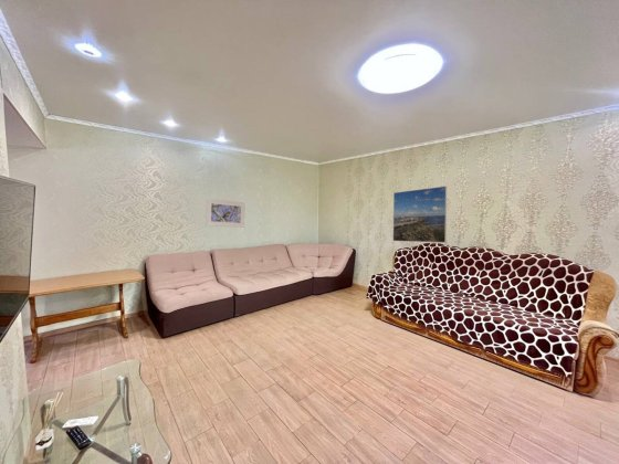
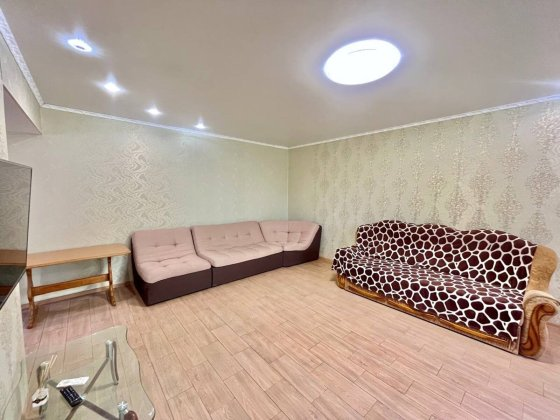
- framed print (418, 215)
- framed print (225, 213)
